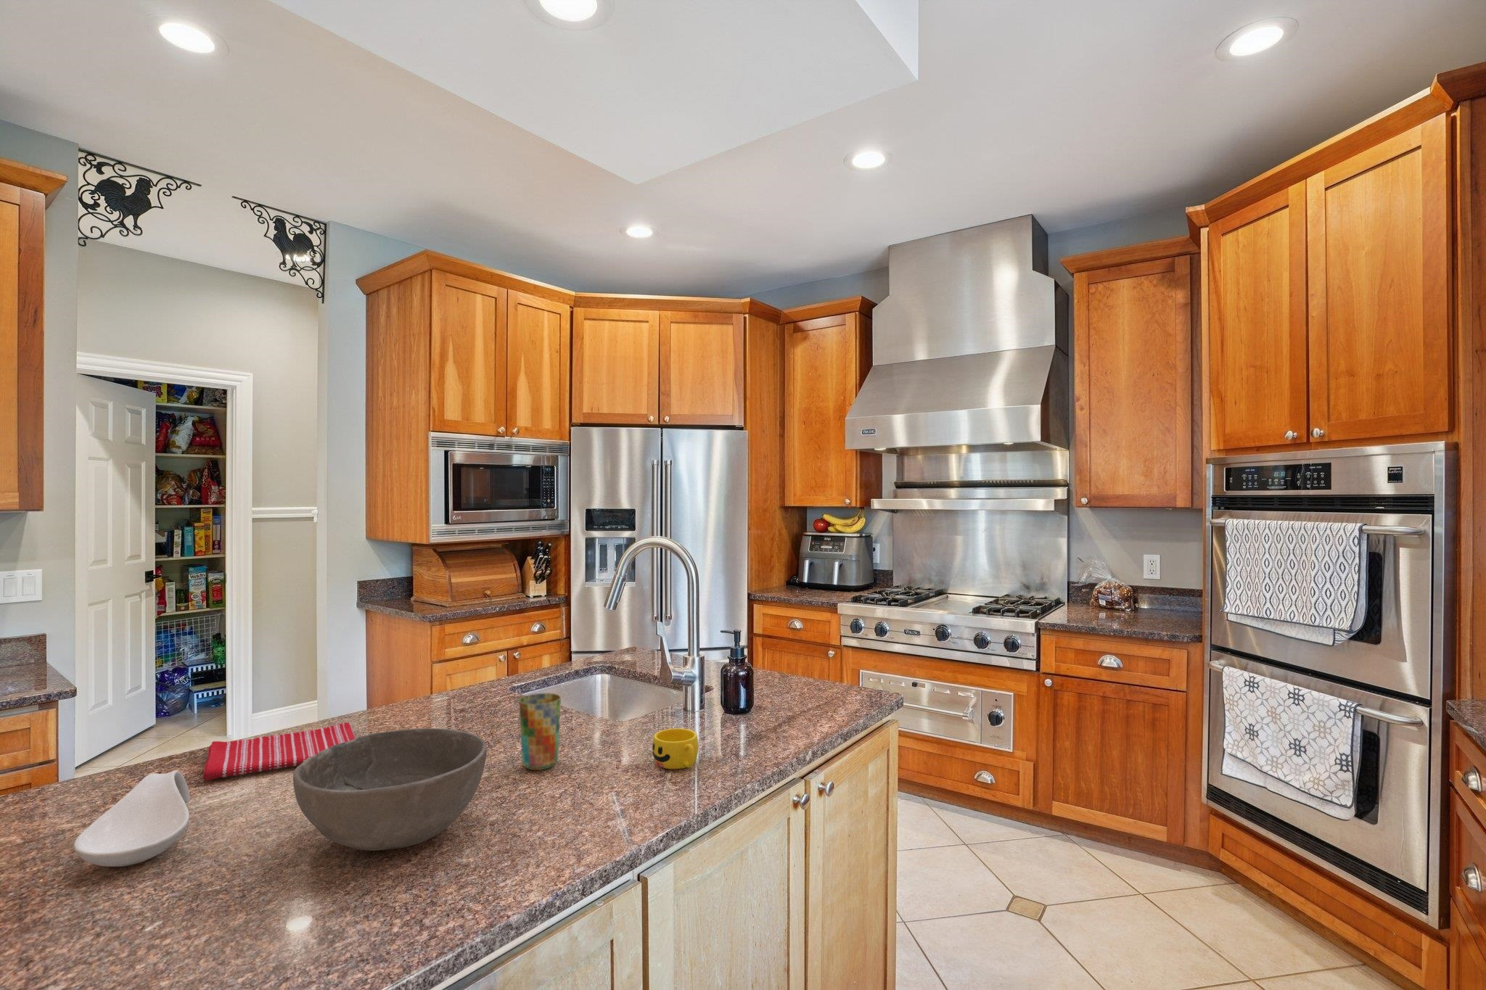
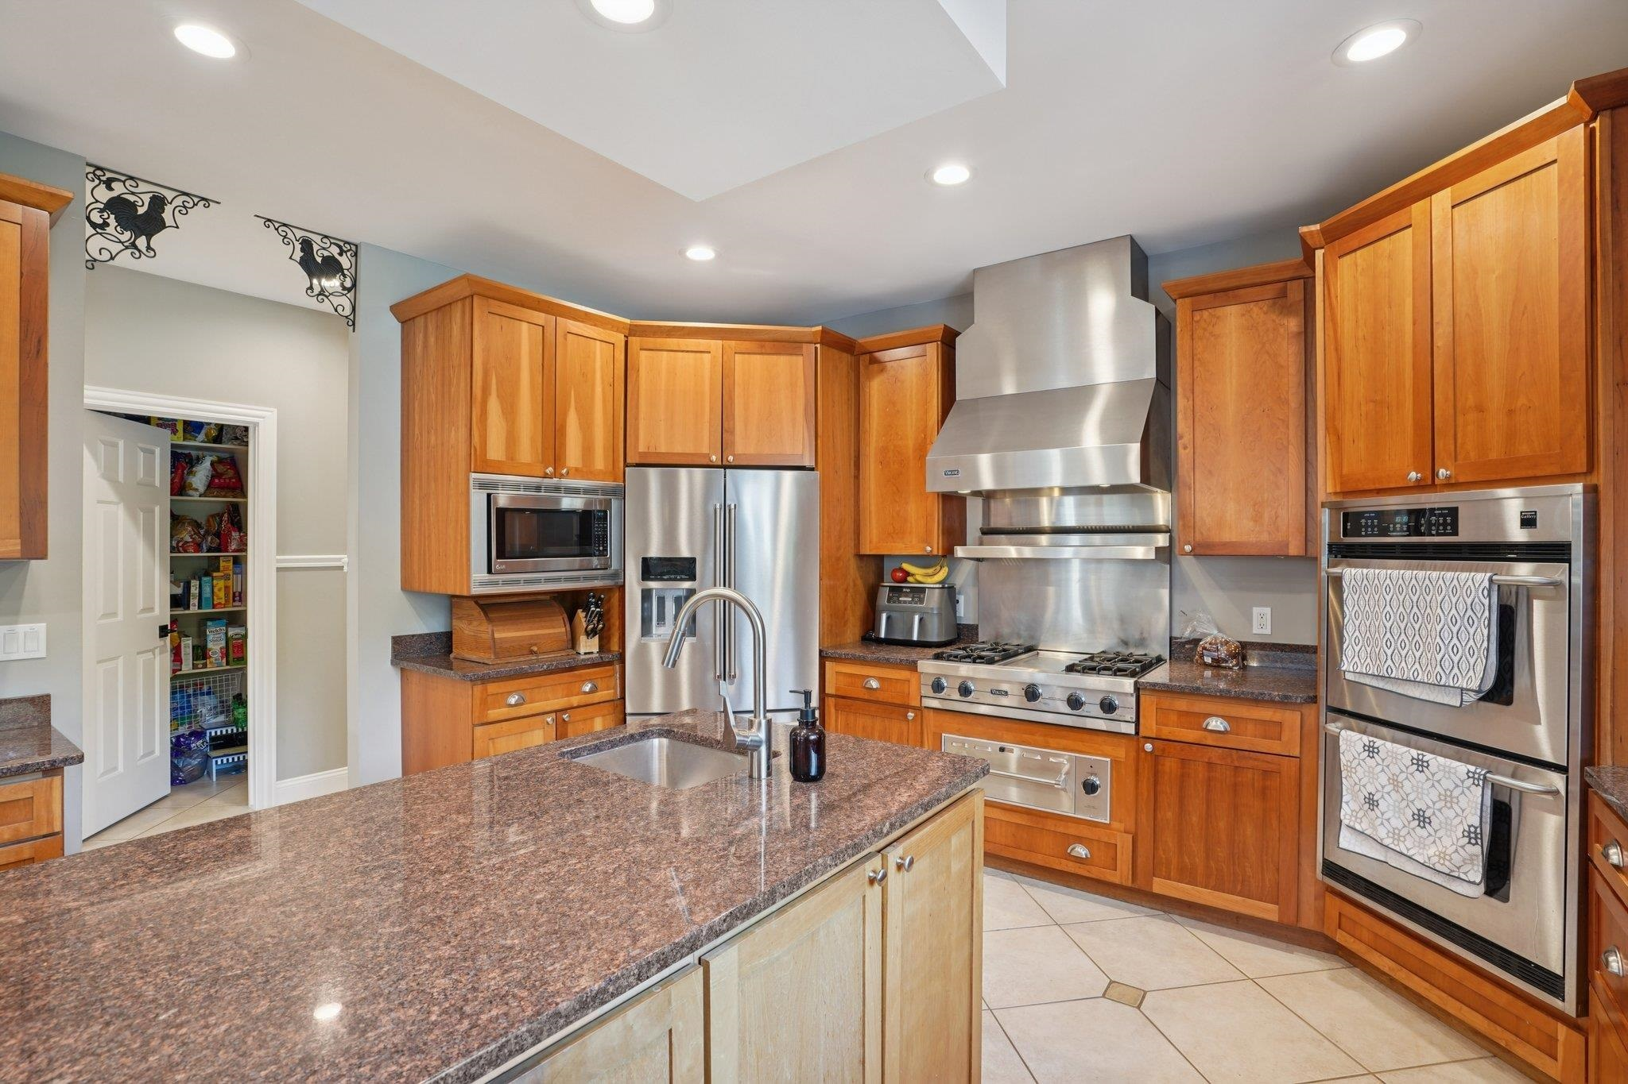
- cup (540, 731)
- dish towel (284, 748)
- bowl (394, 794)
- cup (678, 750)
- spoon rest (147, 813)
